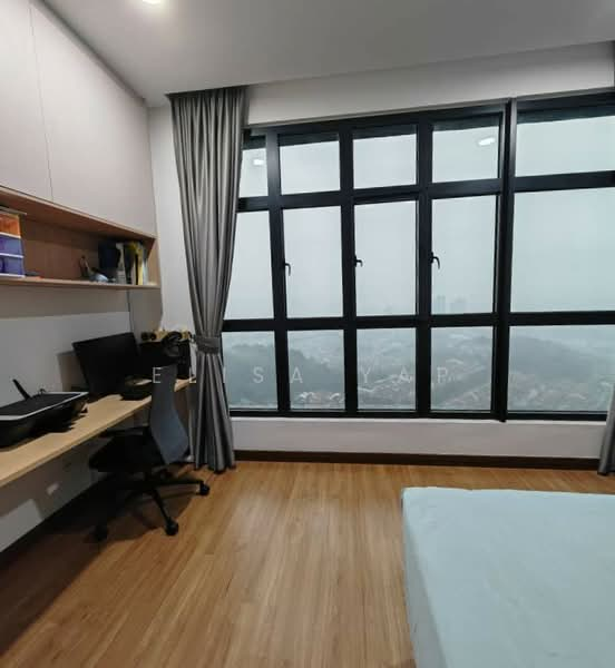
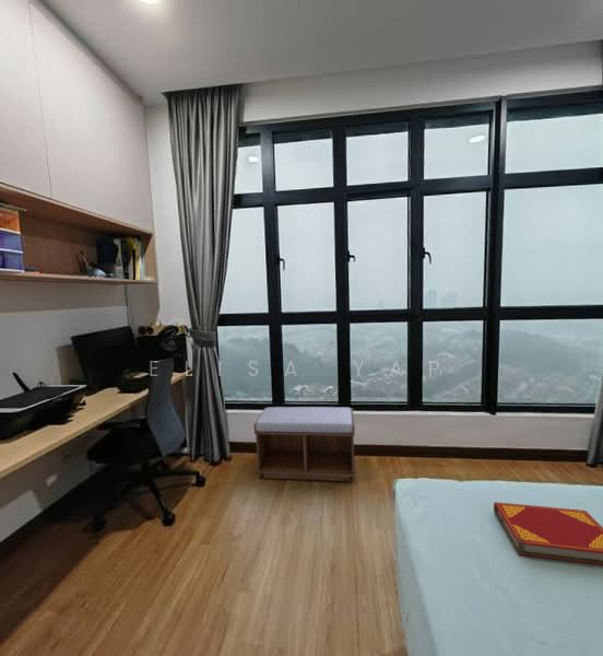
+ bench (306, 441)
+ hardback book (553, 530)
